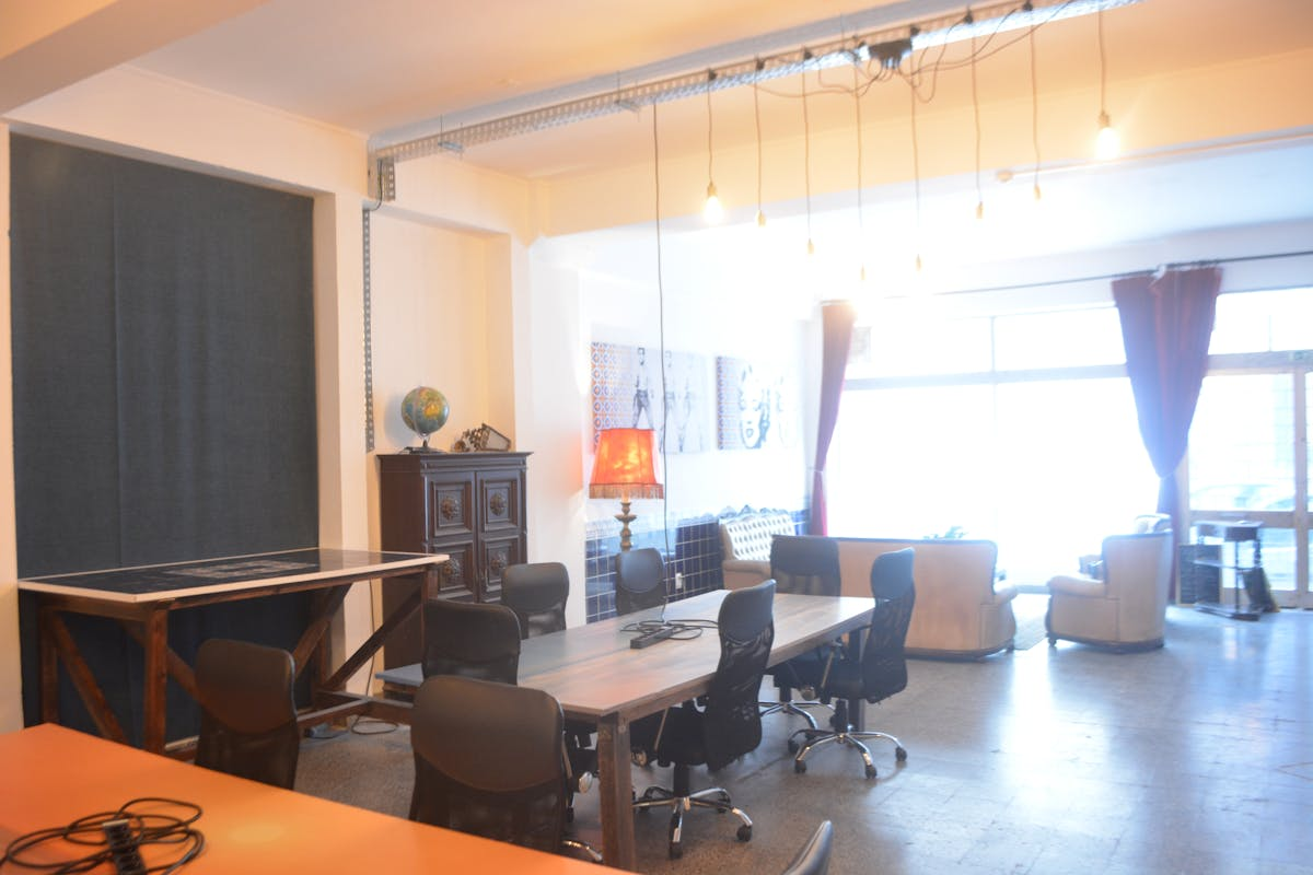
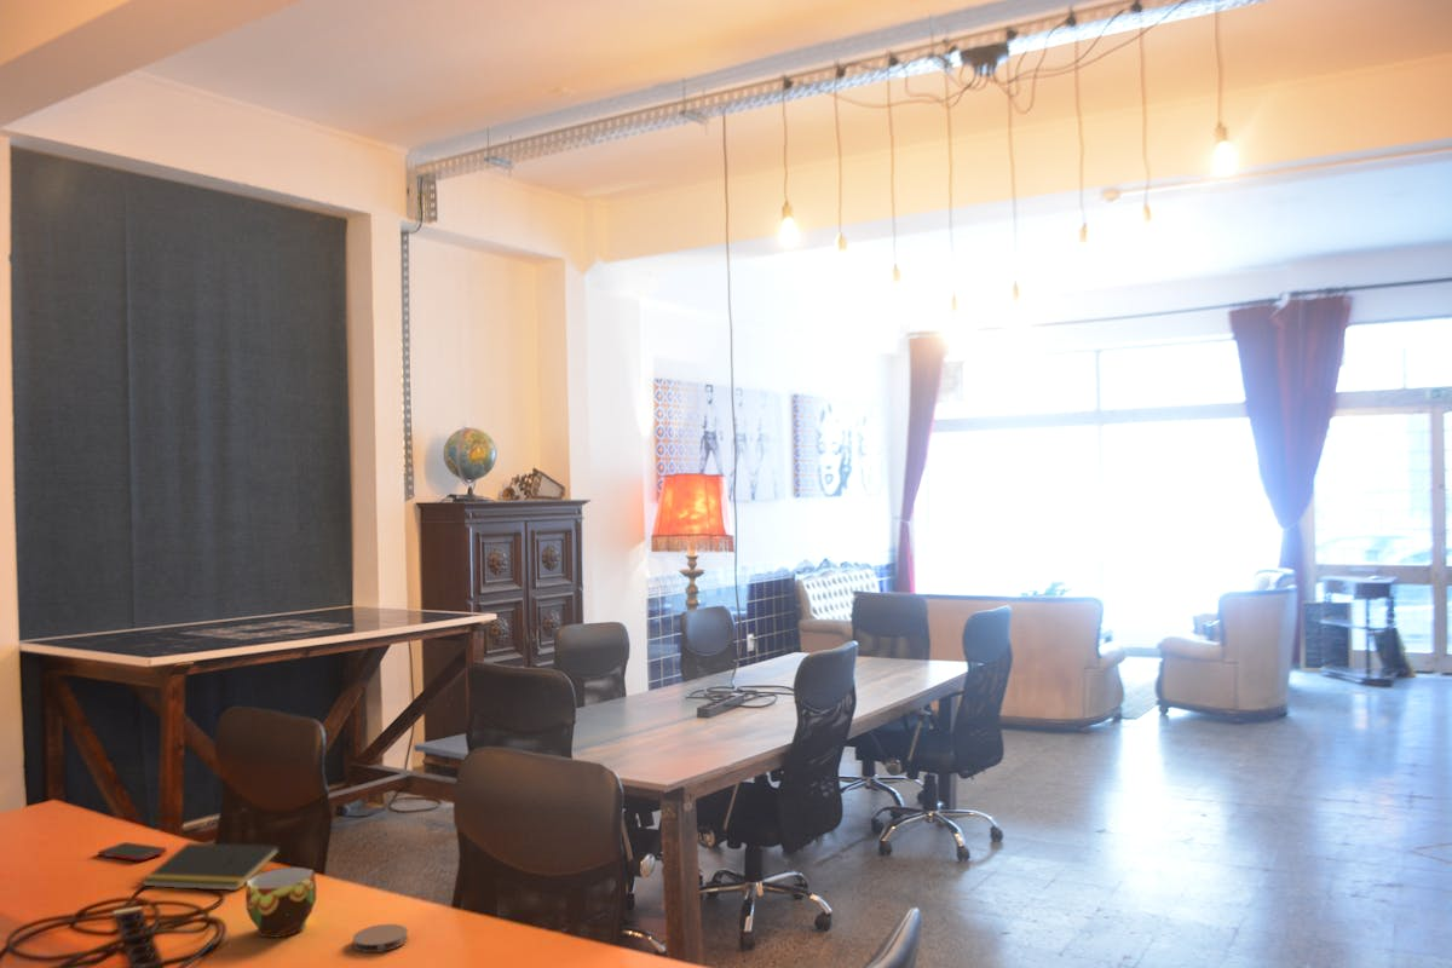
+ coaster (380, 938)
+ cell phone (132, 852)
+ notepad (212, 865)
+ cup (281, 901)
